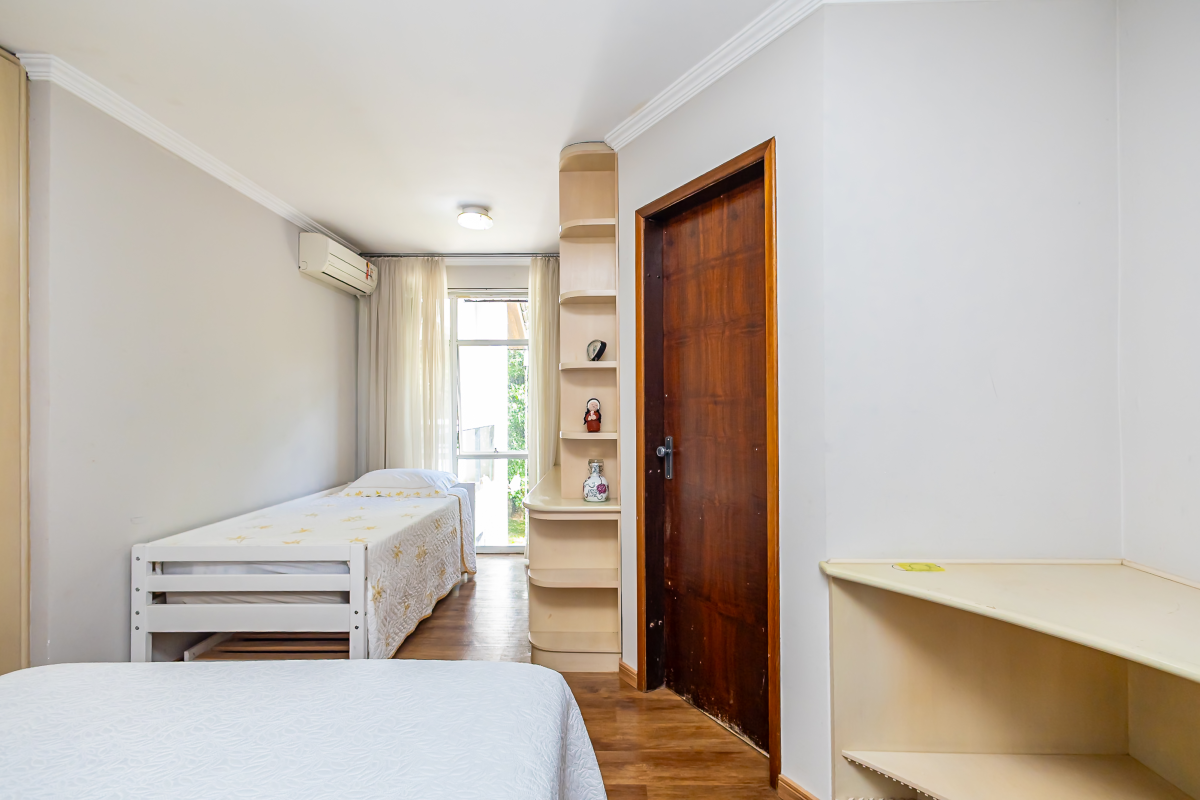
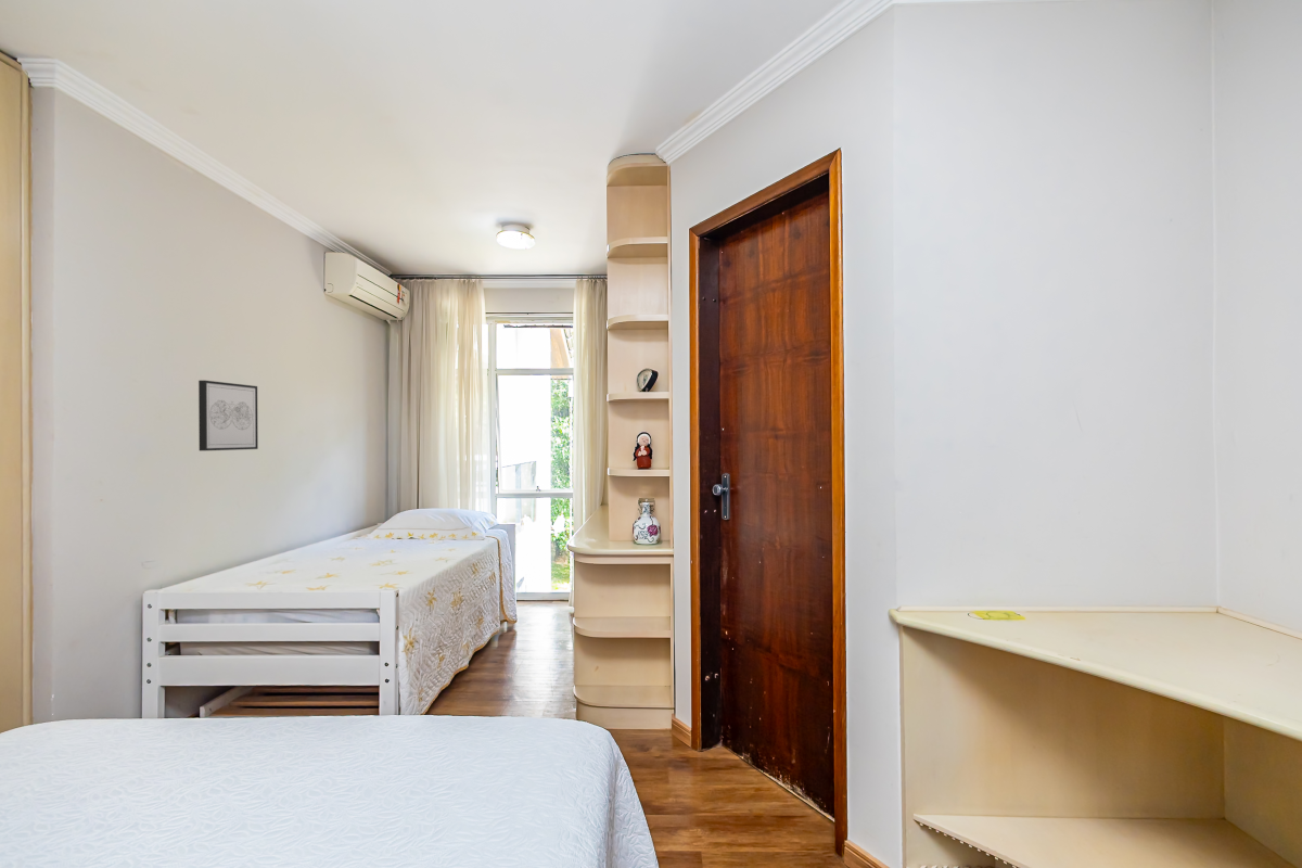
+ wall art (229, 417)
